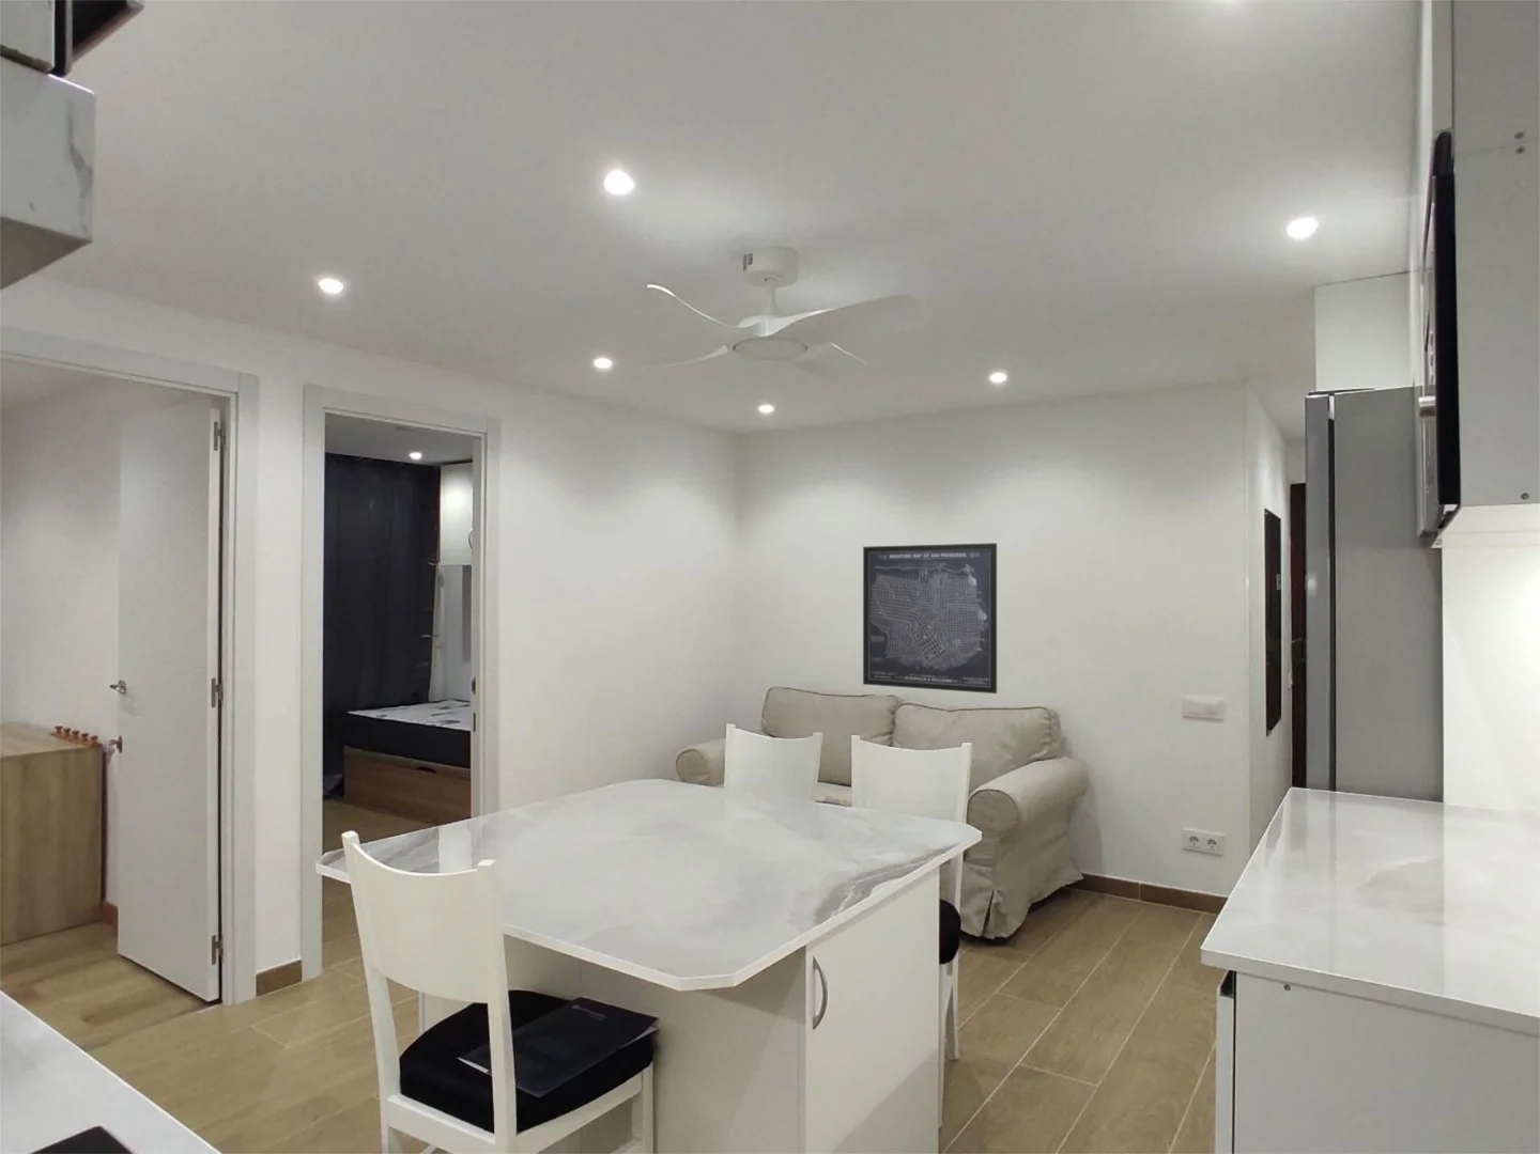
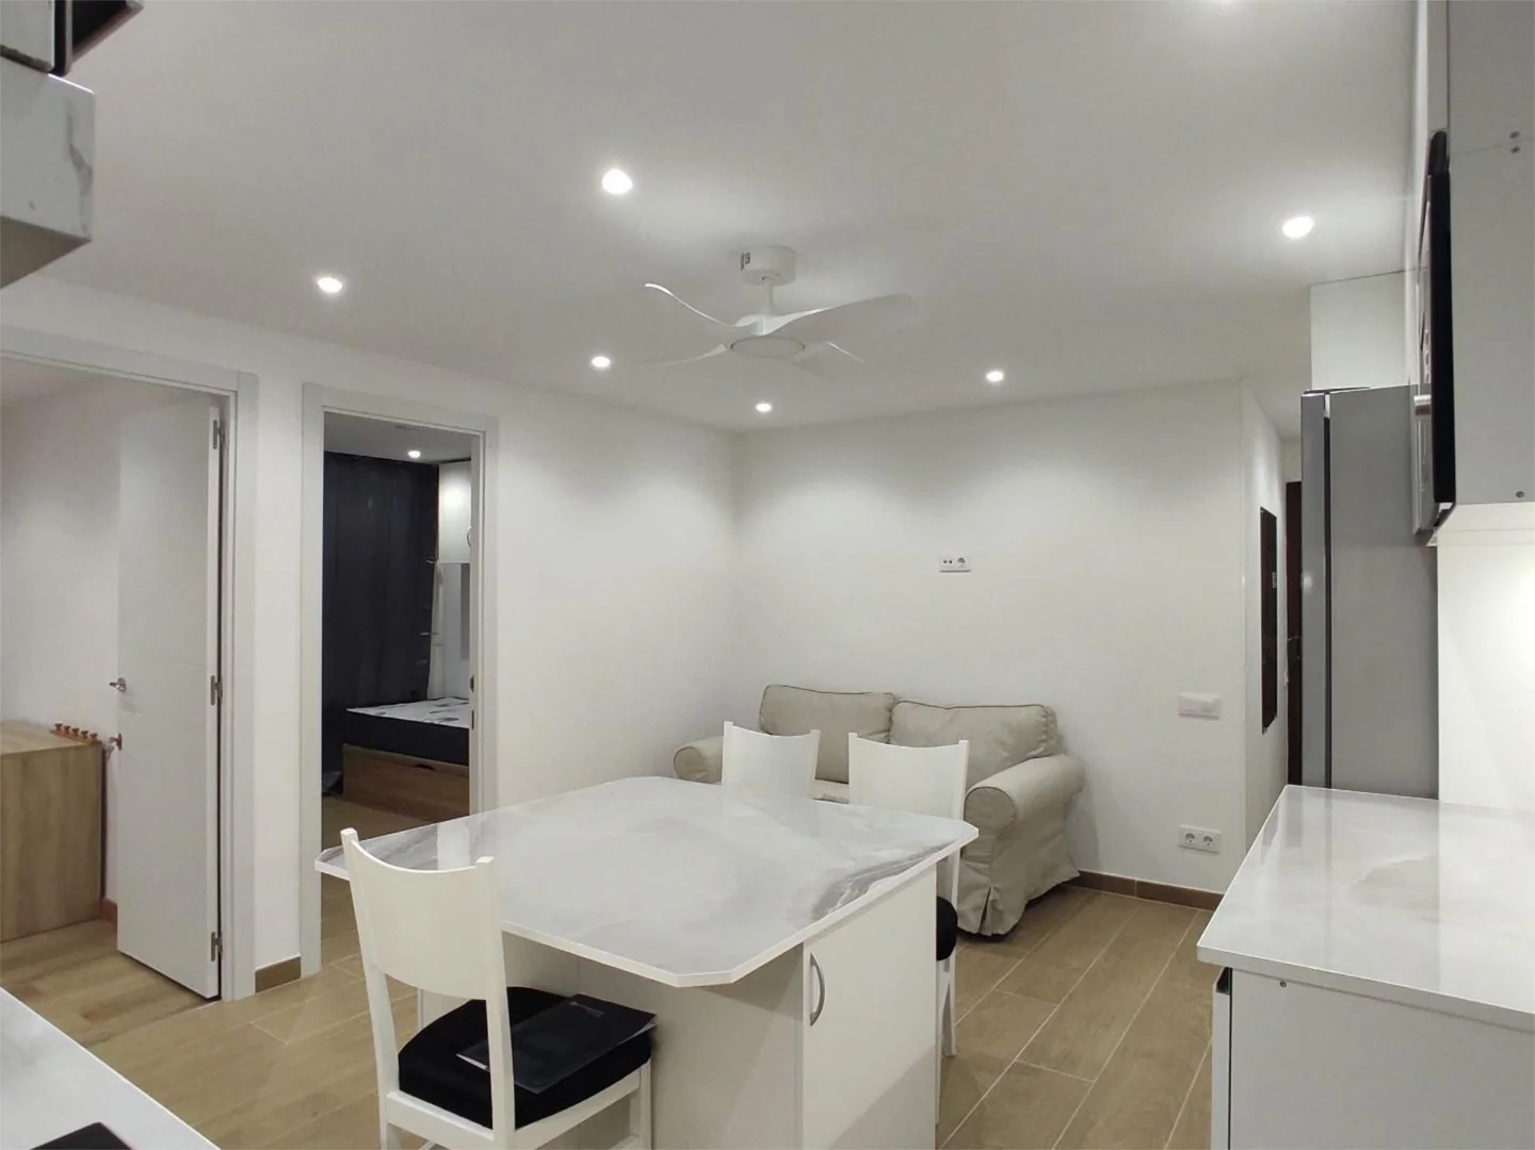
- wall art (928, 617)
